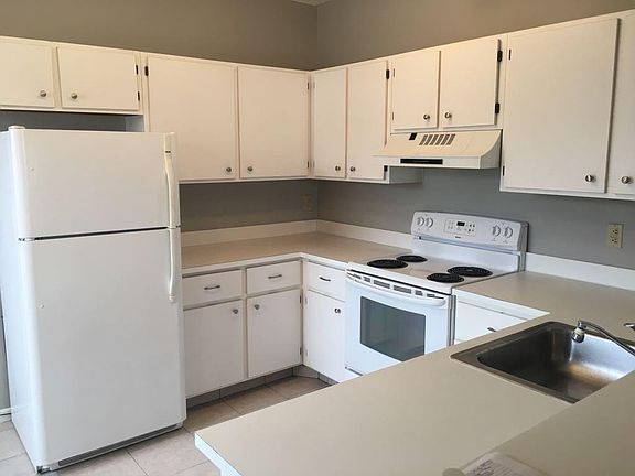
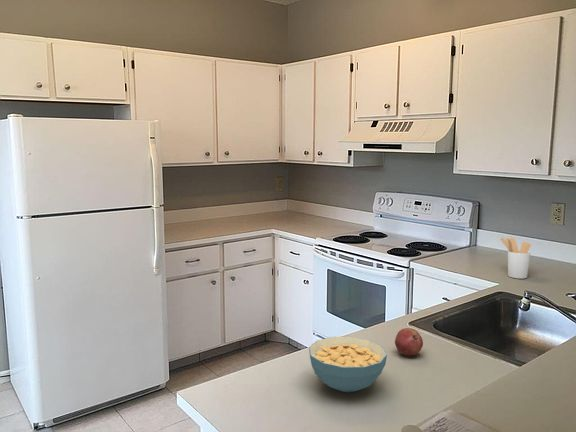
+ fruit (407, 341)
+ cereal bowl (346, 368)
+ utensil holder (514, 256)
